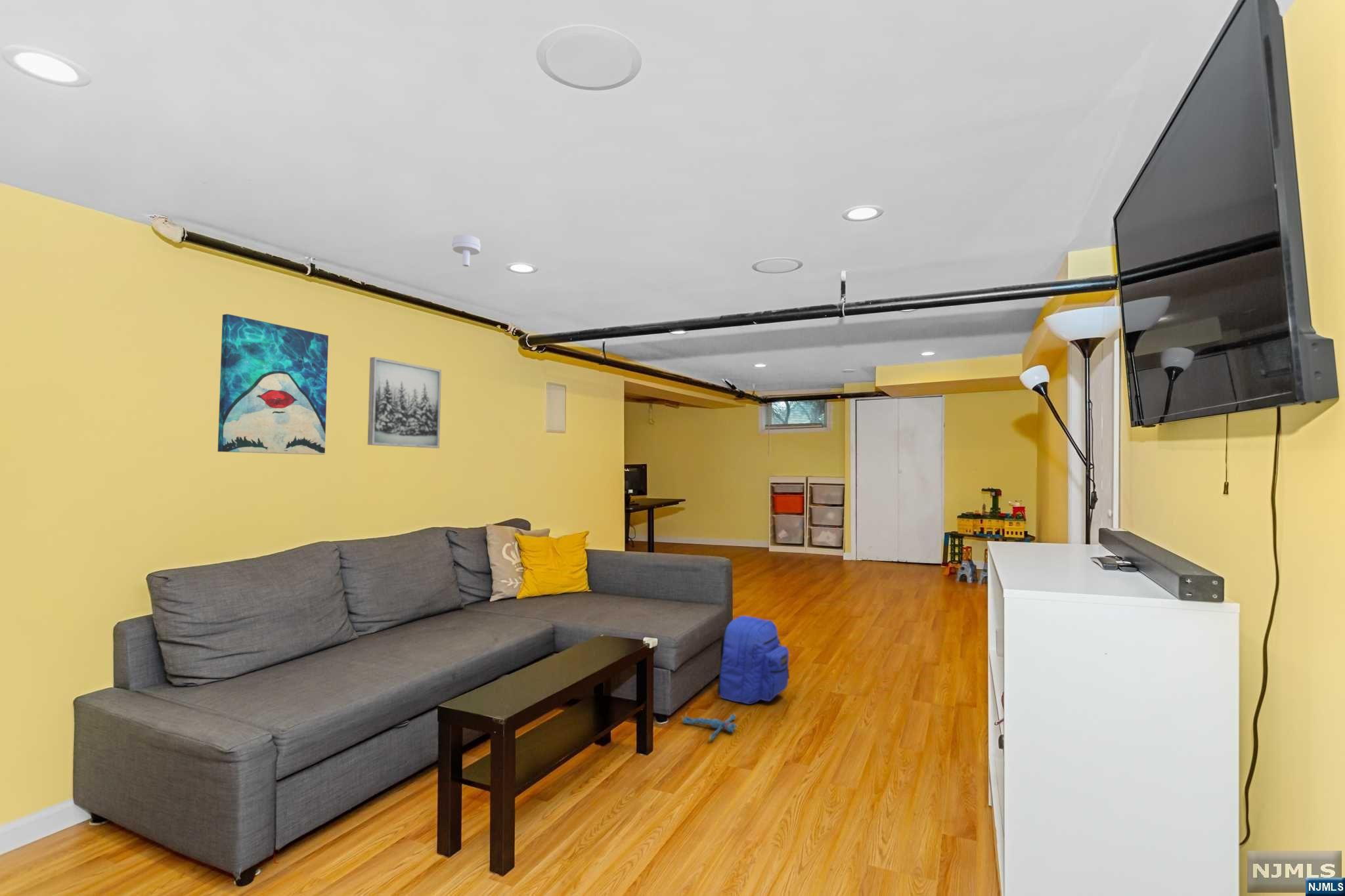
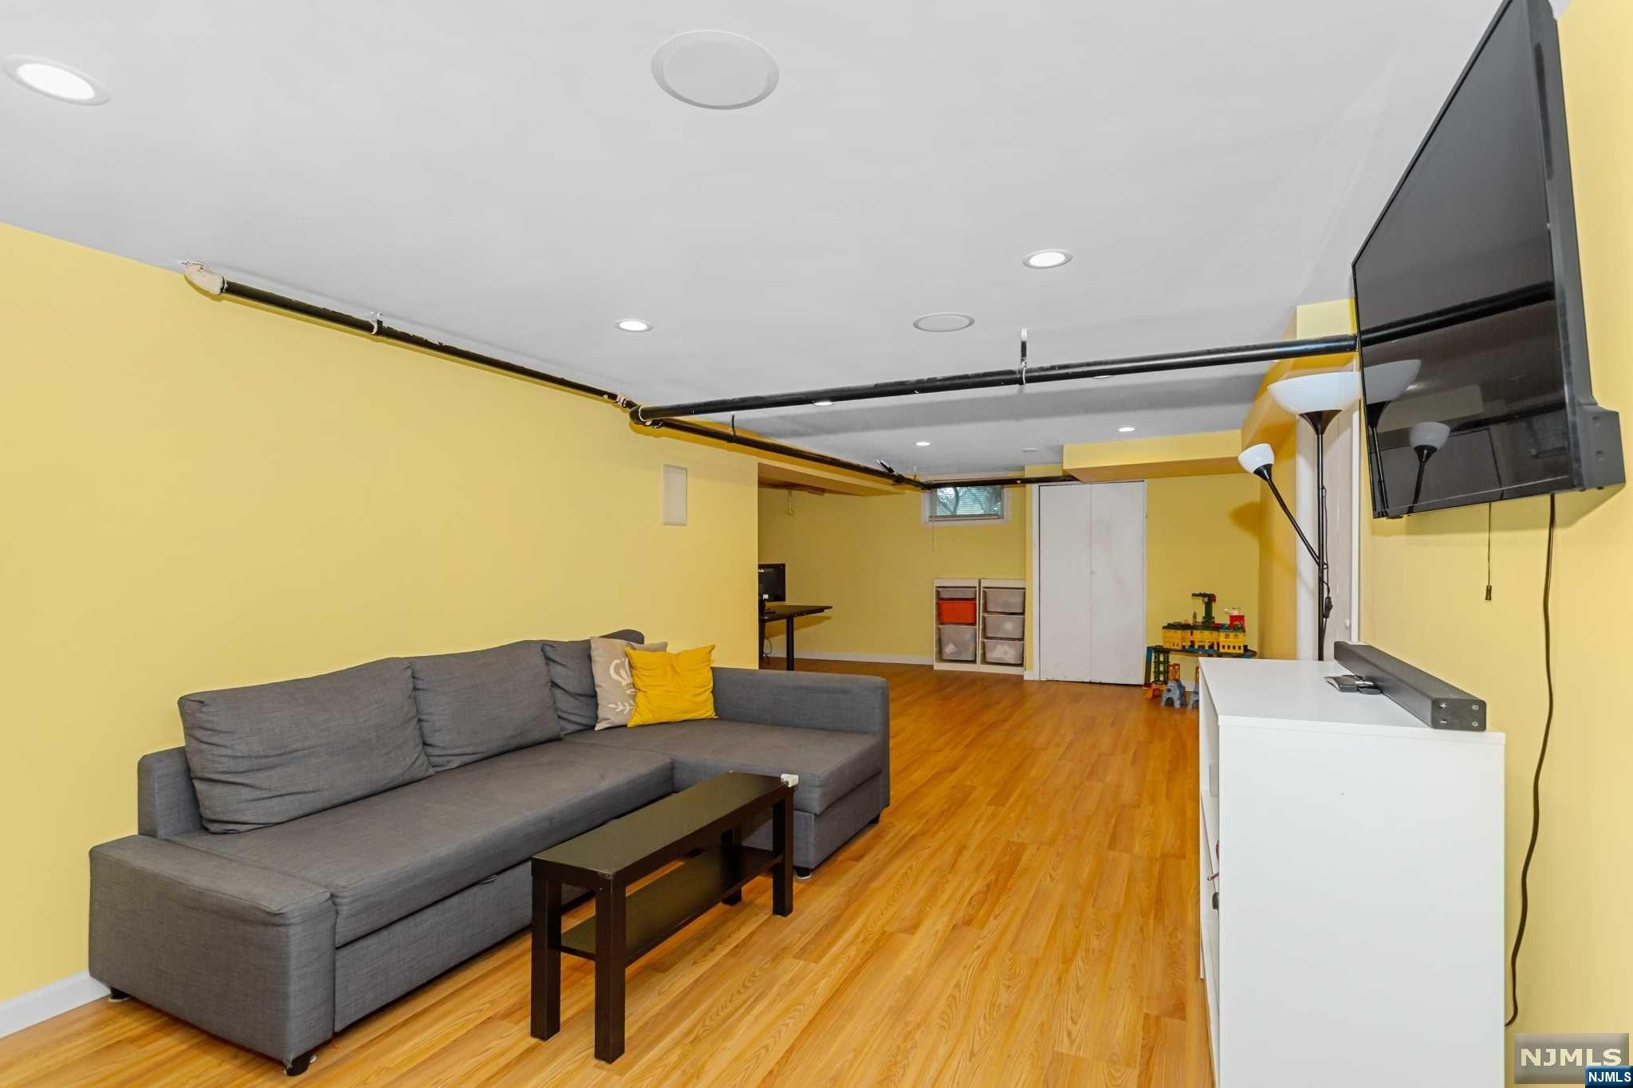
- wall art (277, 389)
- wall art (407, 405)
- plush toy (709, 722)
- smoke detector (466, 252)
- backpack (755, 656)
